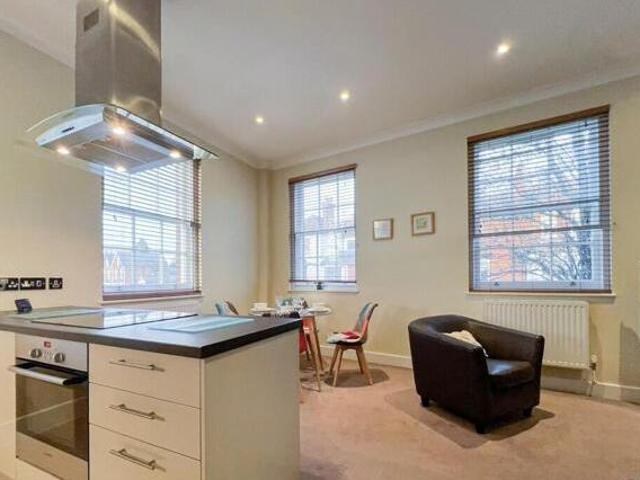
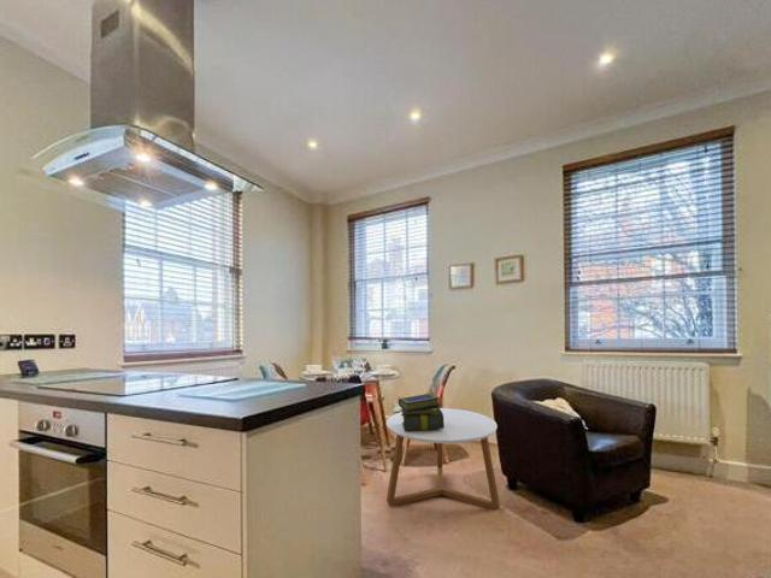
+ coffee table (441, 456)
+ stack of books (420, 411)
